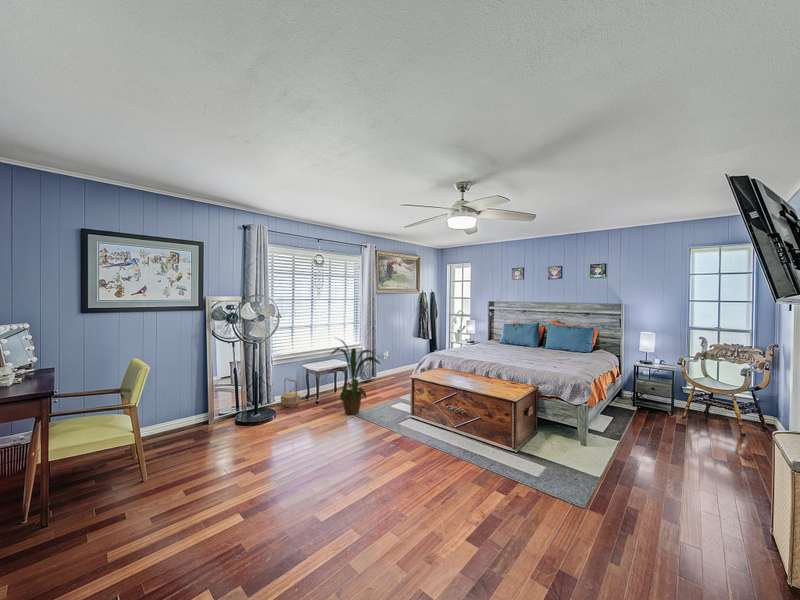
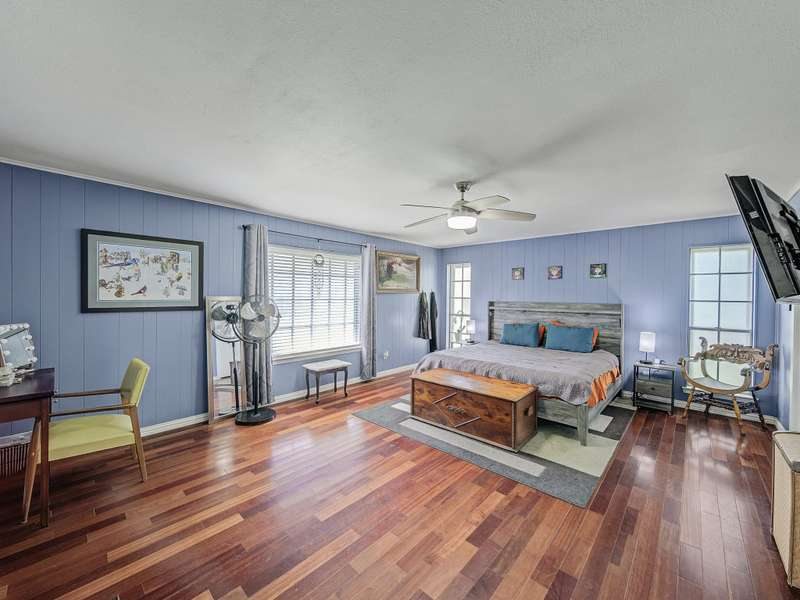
- basket (290, 392)
- house plant (355, 377)
